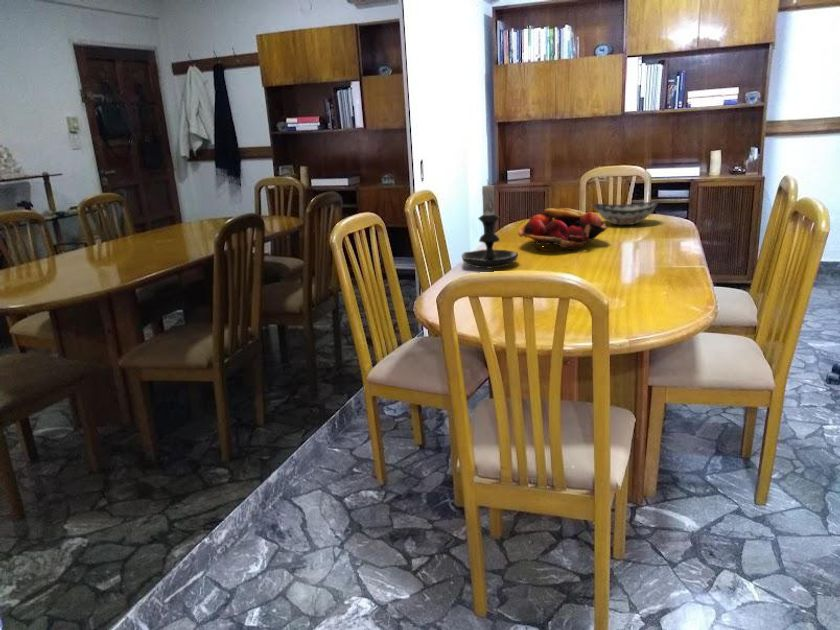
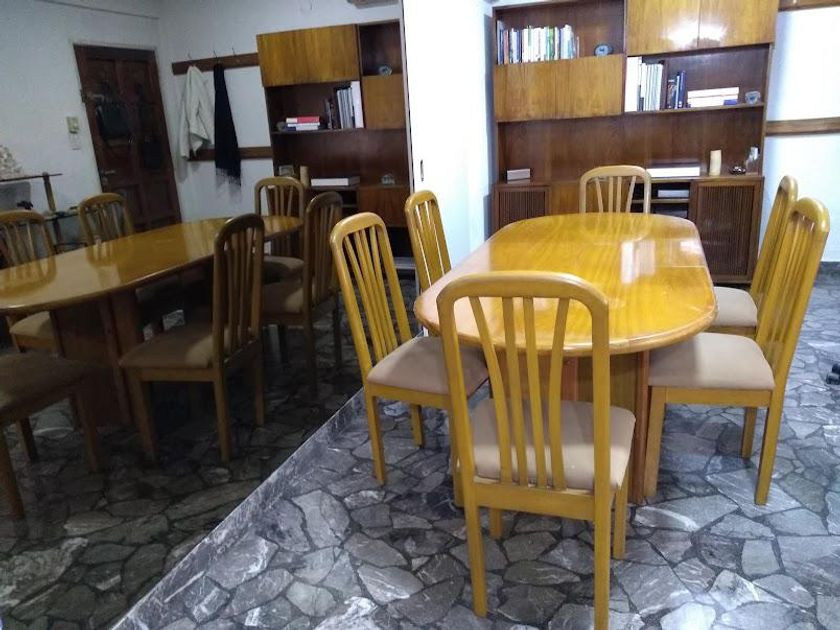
- fruit basket (560, 227)
- decorative bowl (624, 213)
- candle holder (487, 222)
